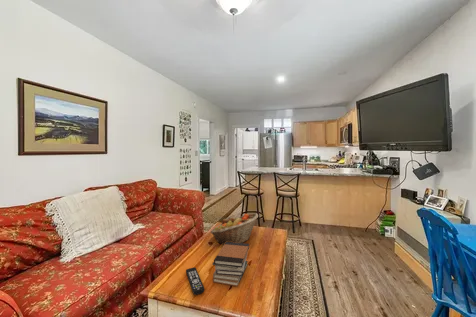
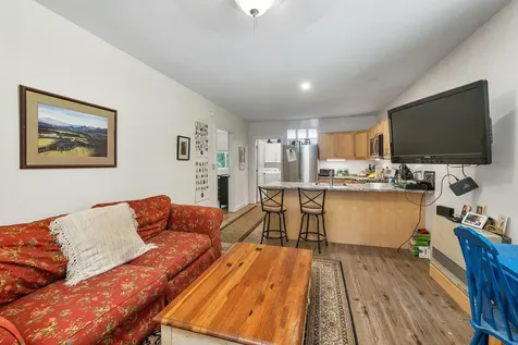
- book stack (232, 261)
- fruit basket (235, 226)
- remote control (194, 279)
